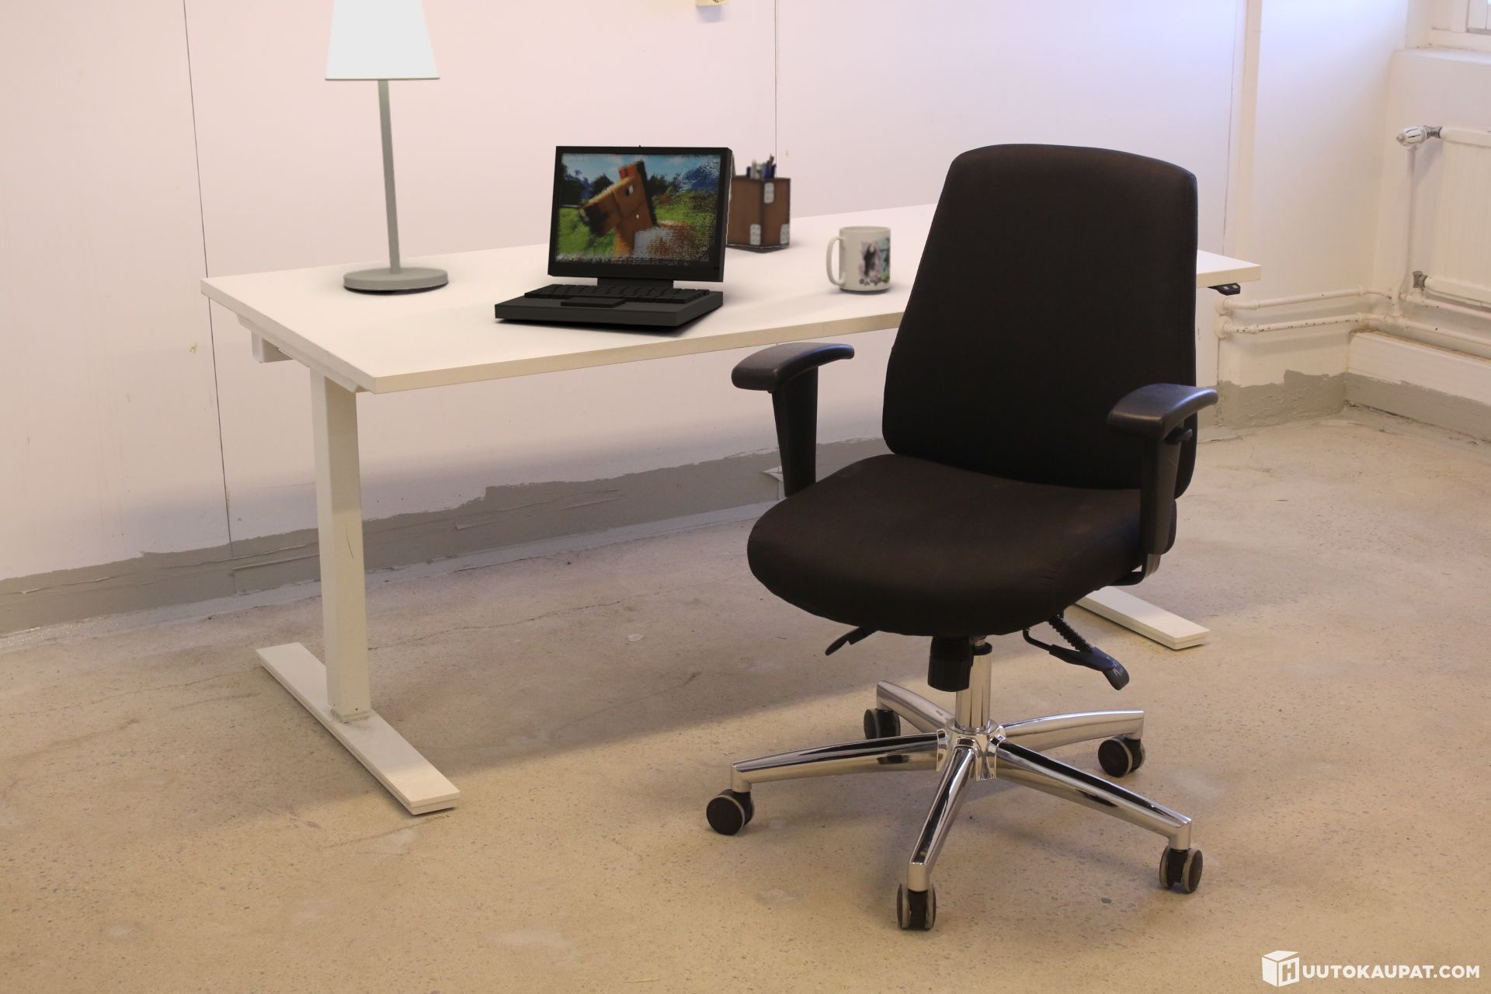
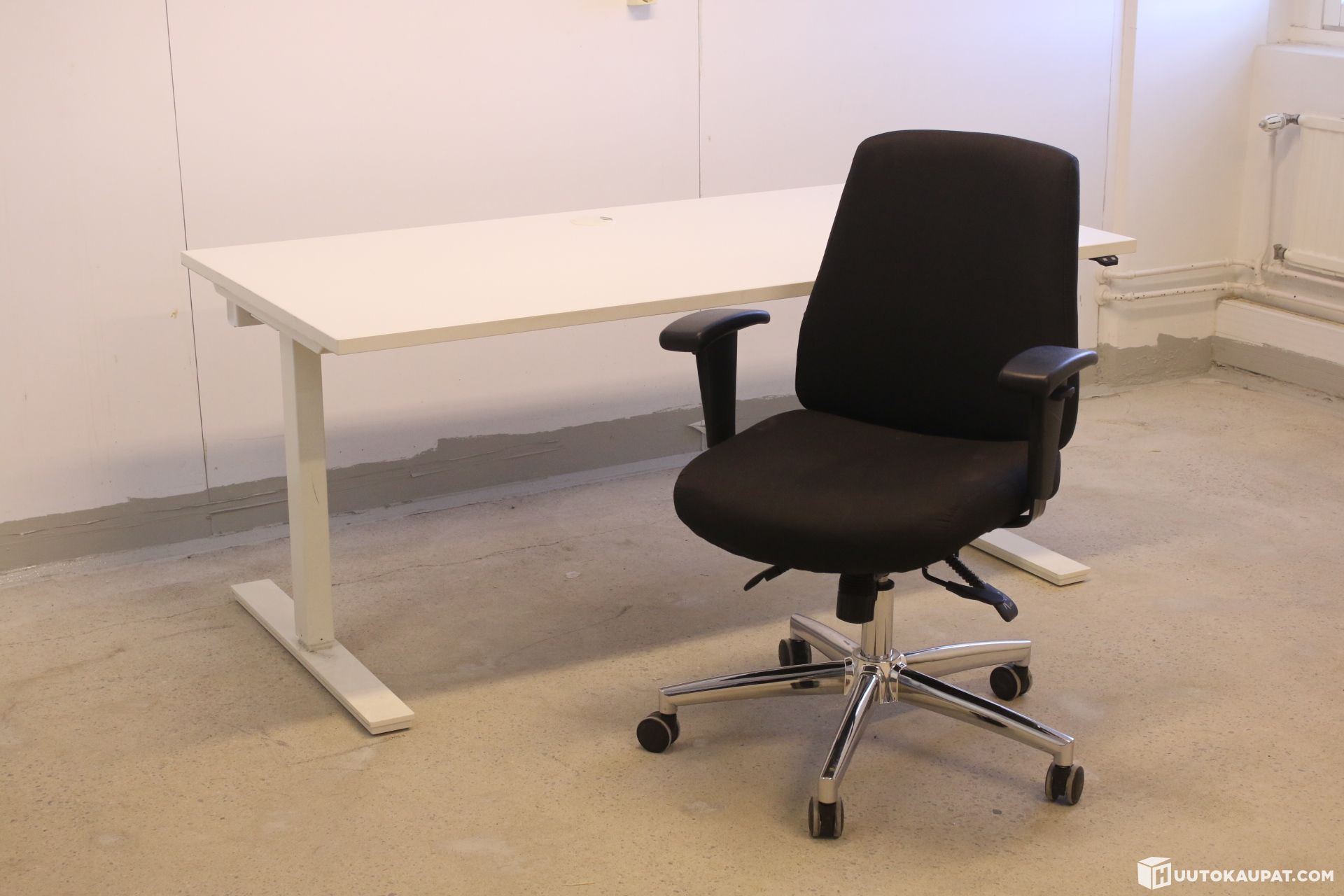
- laptop (616, 230)
- table lamp (386, 133)
- mug (855, 260)
- desk organizer (754, 197)
